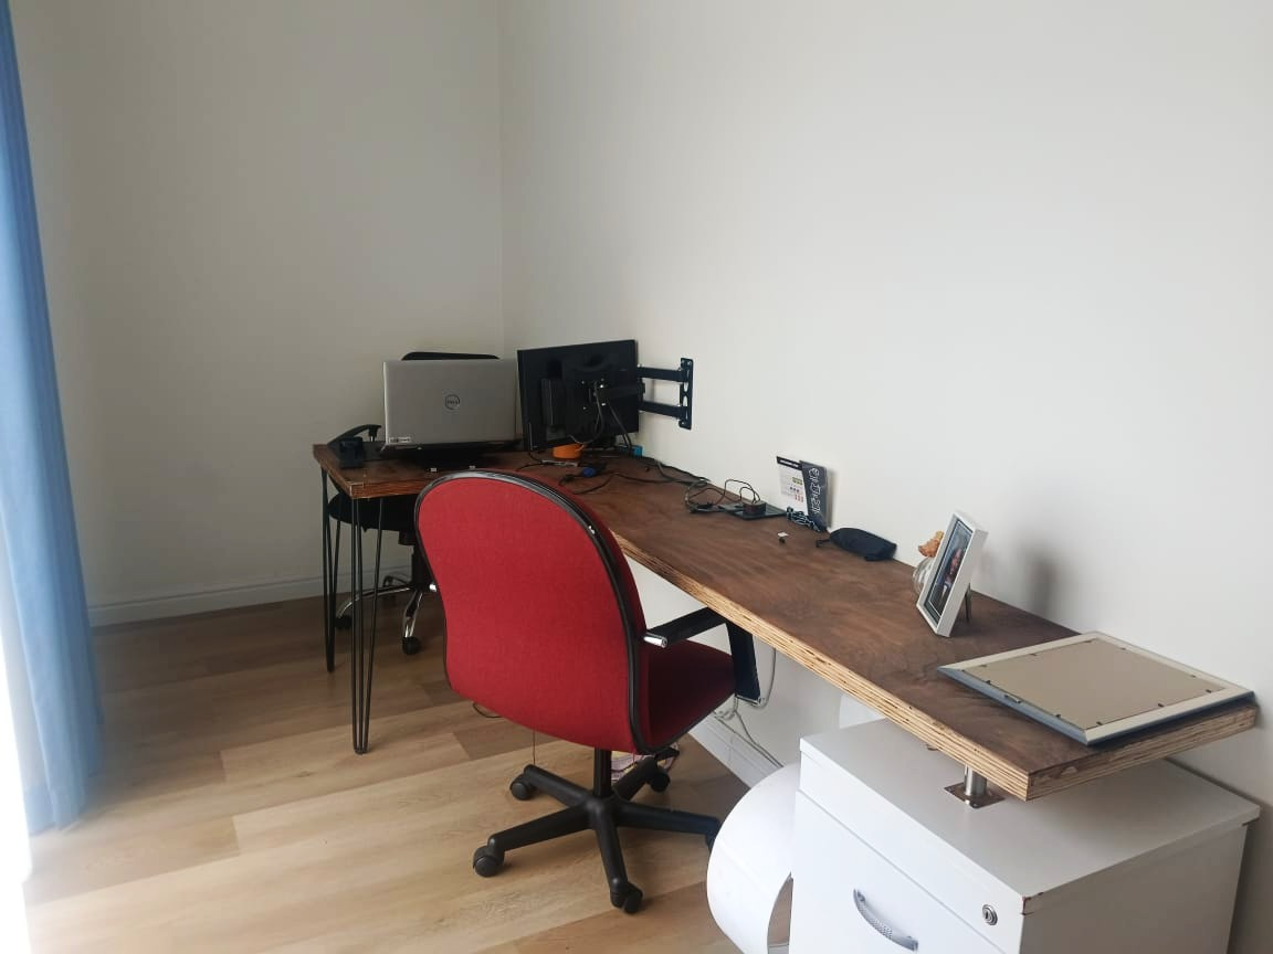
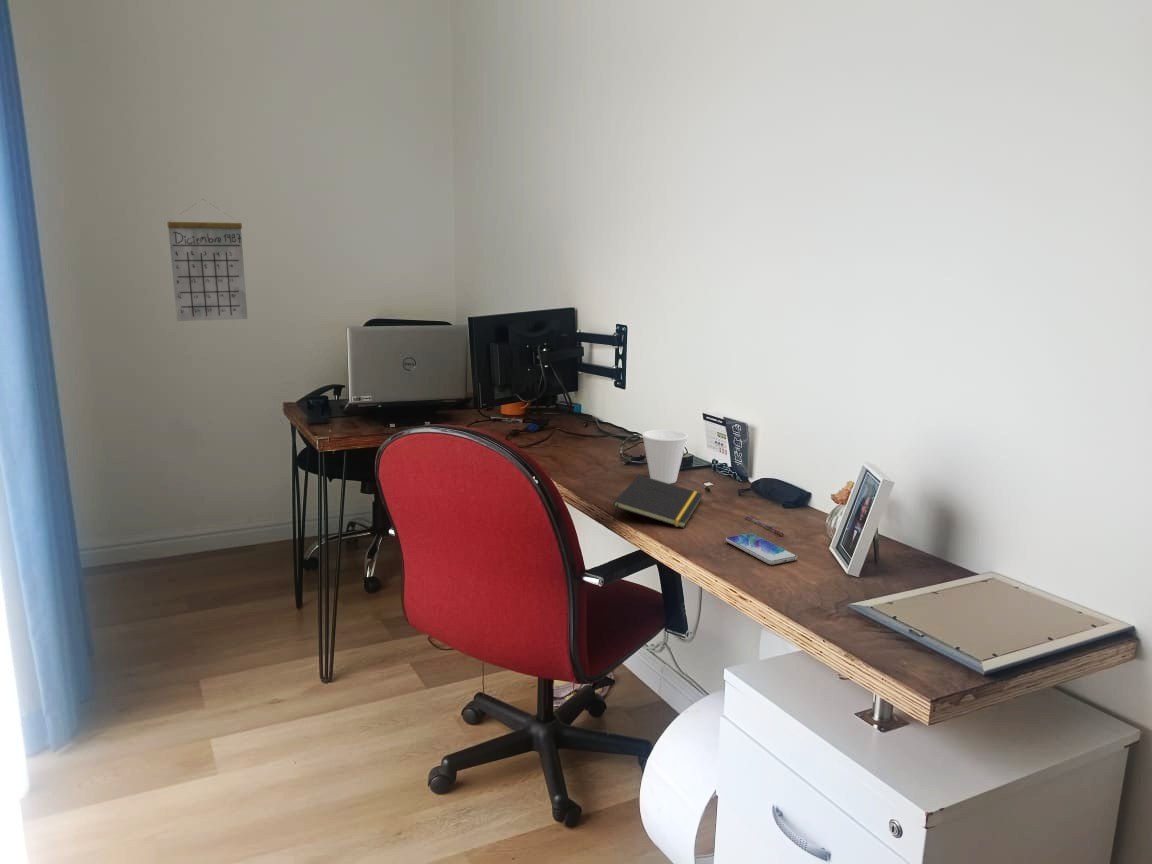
+ smartphone (760, 548)
+ pen (763, 524)
+ calendar (208, 260)
+ notepad (659, 499)
+ cup (664, 457)
